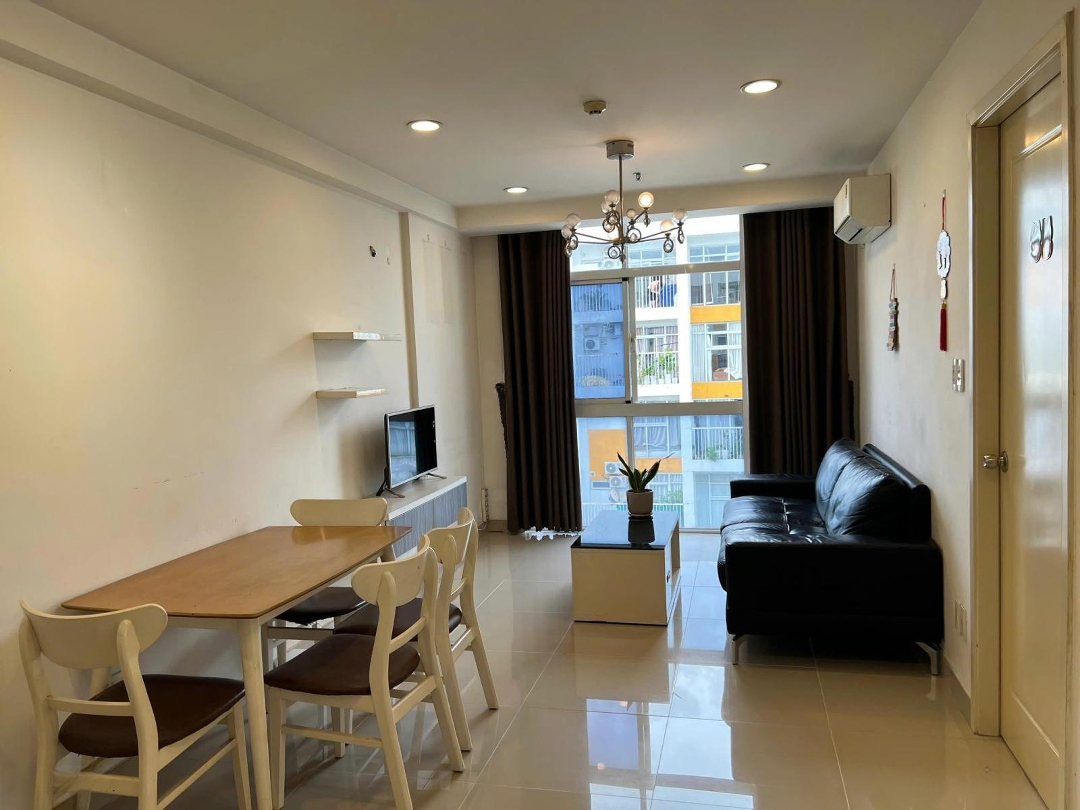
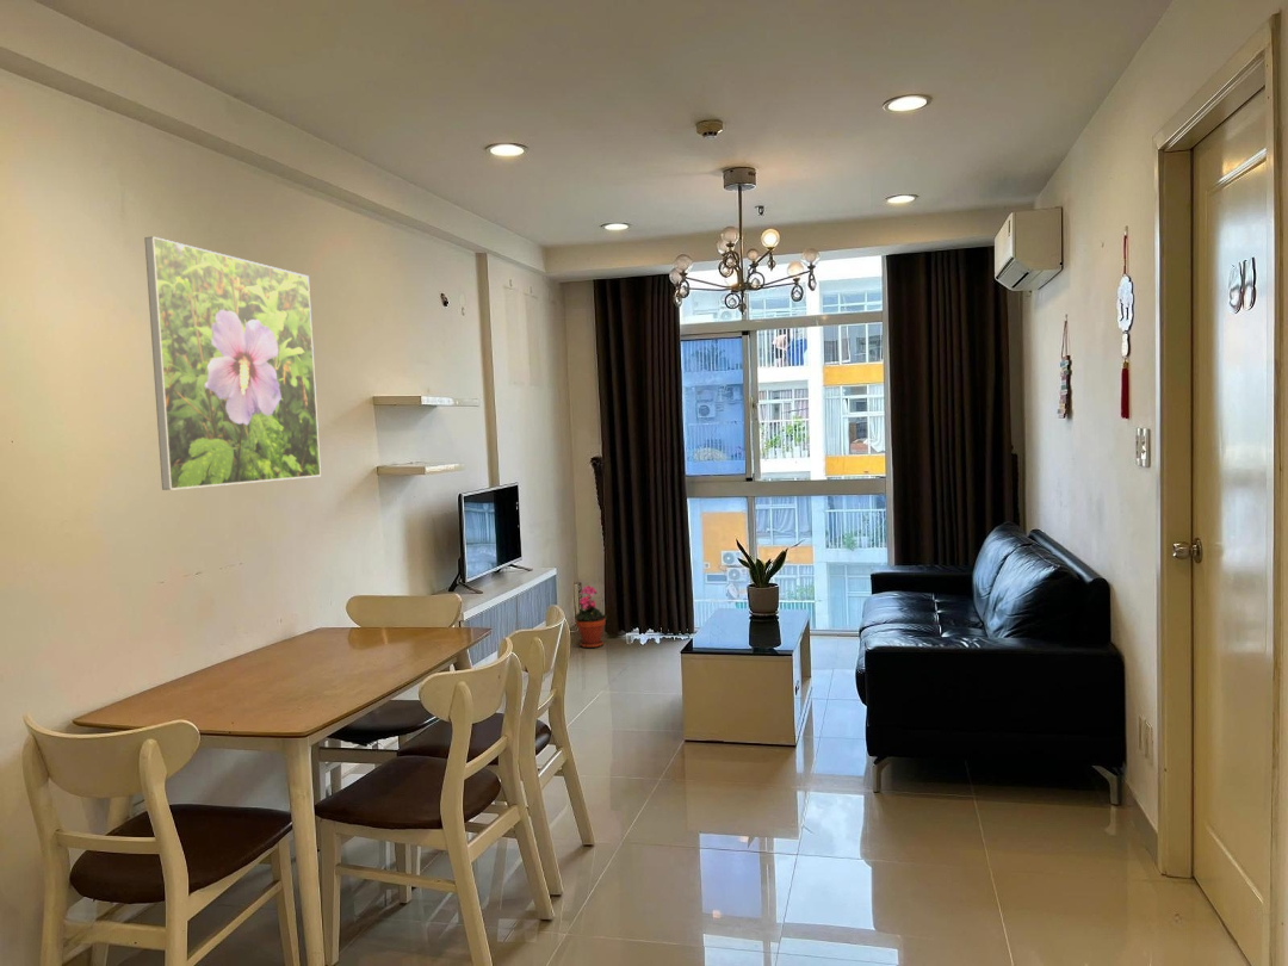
+ potted plant (589, 615)
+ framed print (243, 371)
